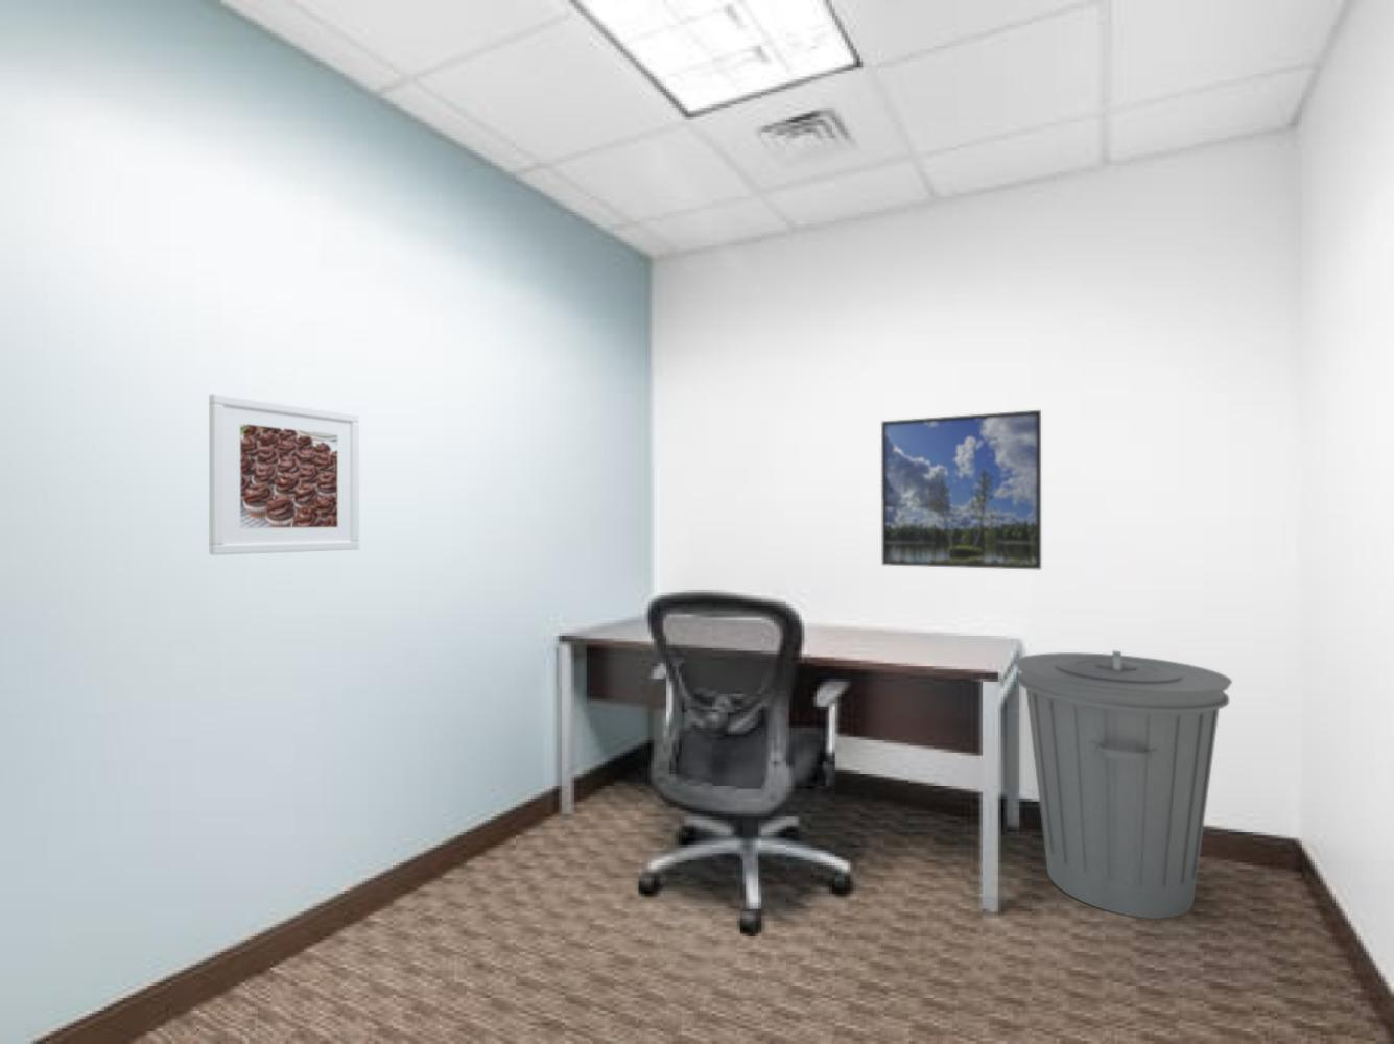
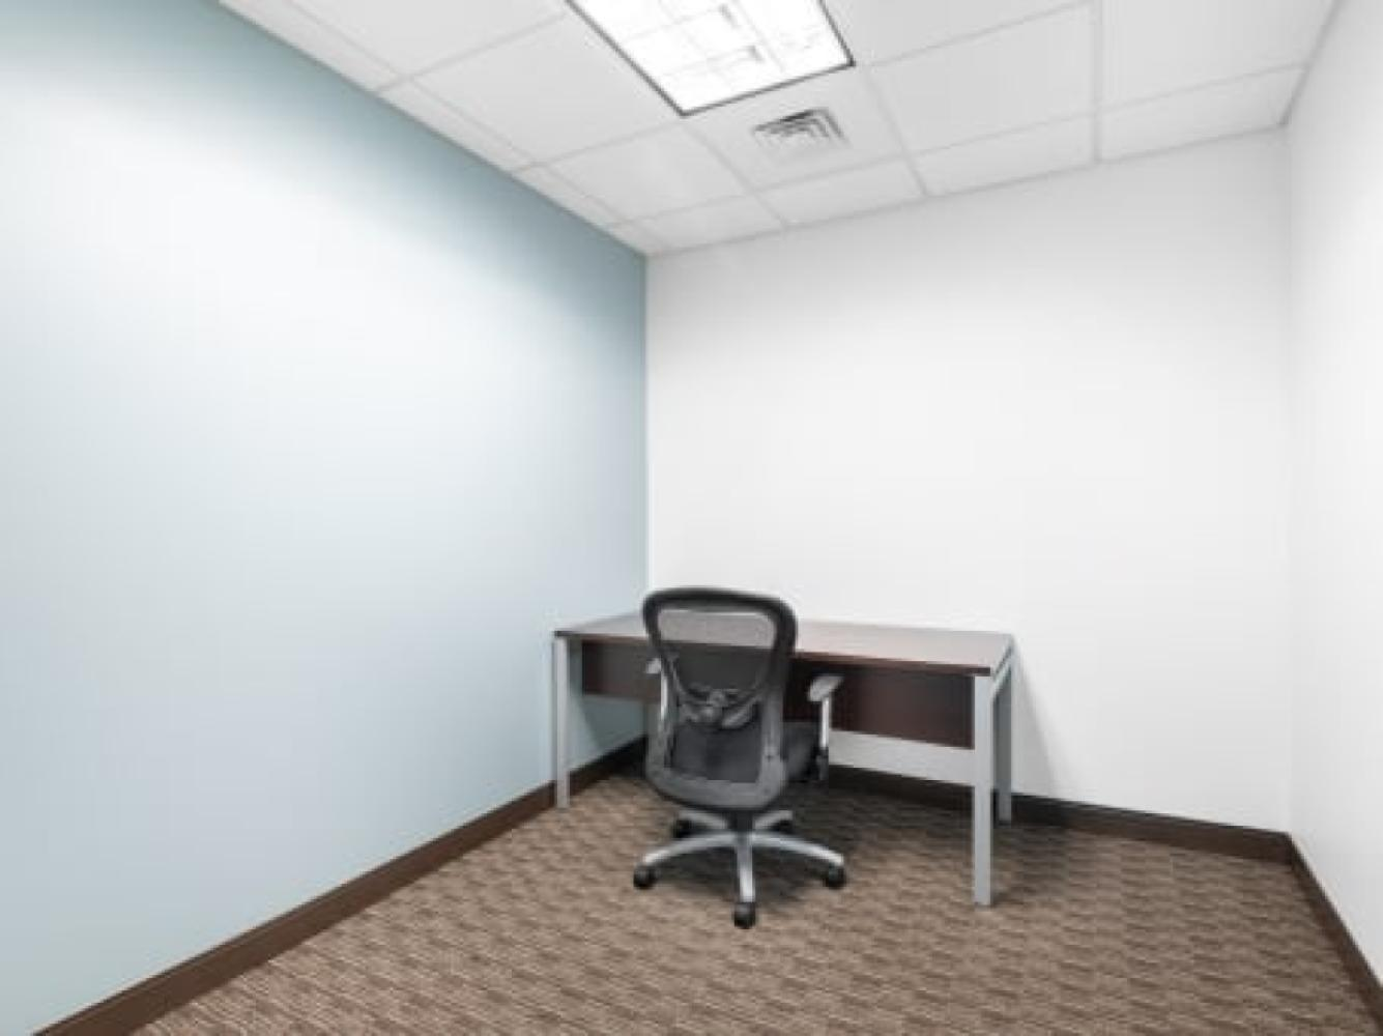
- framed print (291, 478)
- trash can (1117, 768)
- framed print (957, 490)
